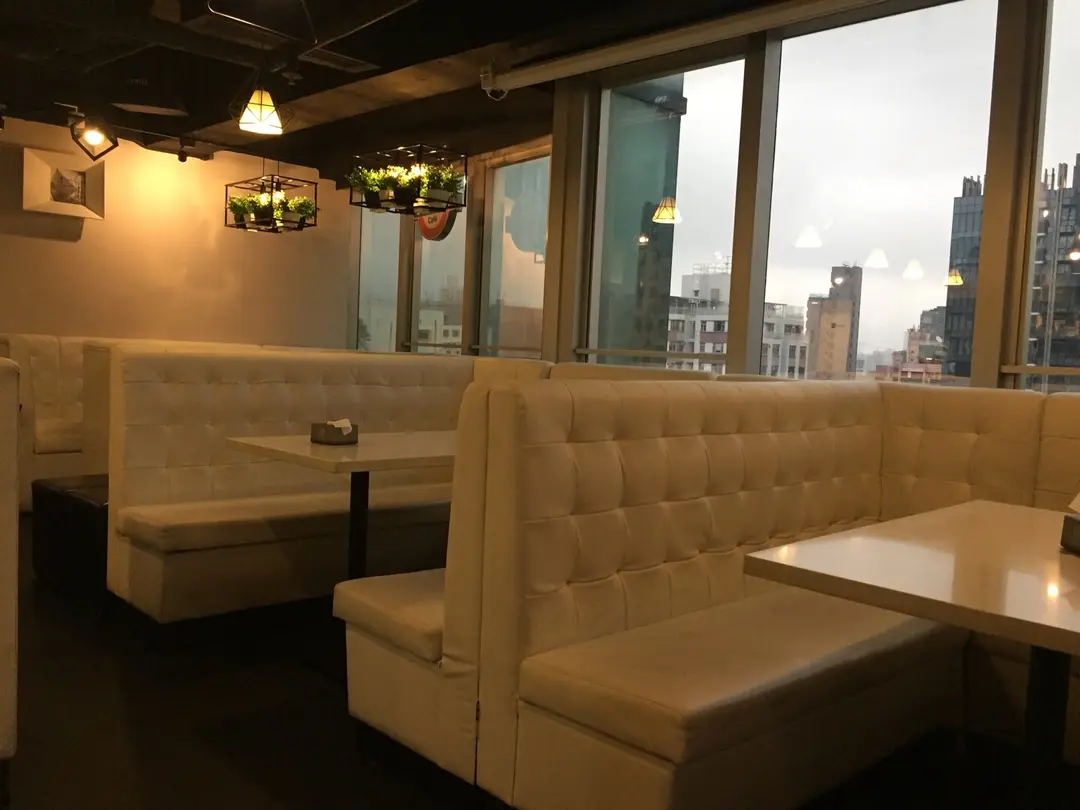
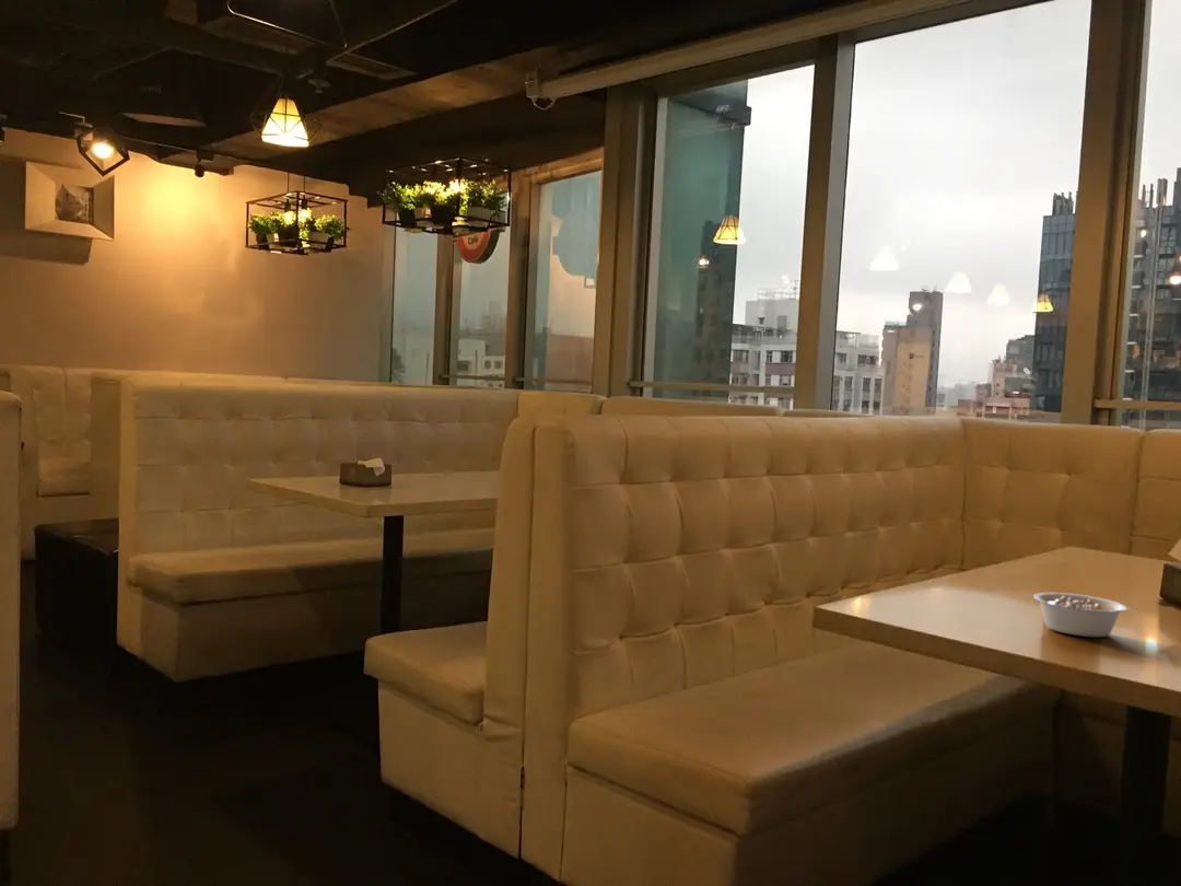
+ legume (1083, 613)
